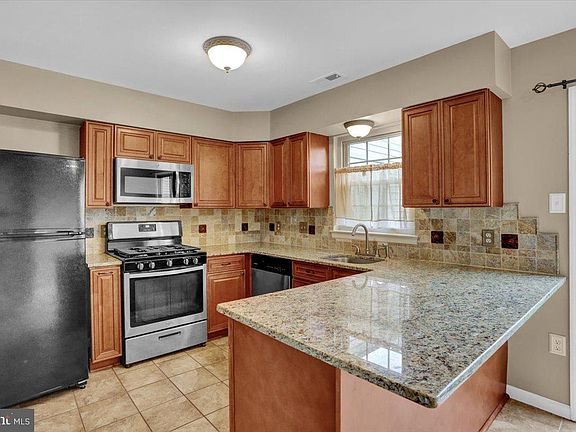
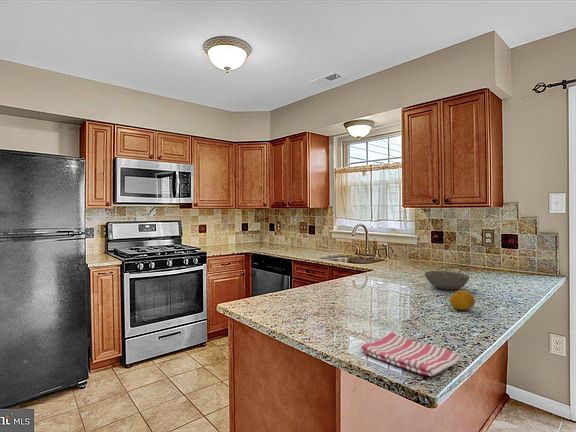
+ bowl (446, 280)
+ dish towel (409, 352)
+ fruit (462, 300)
